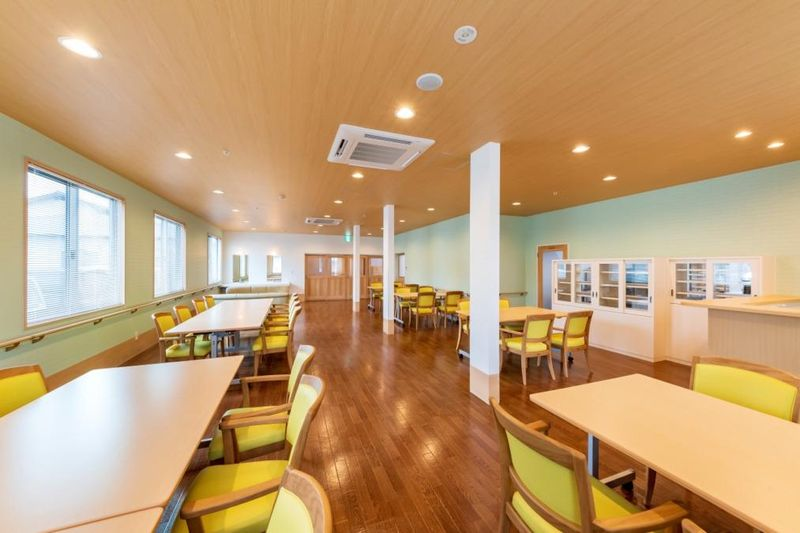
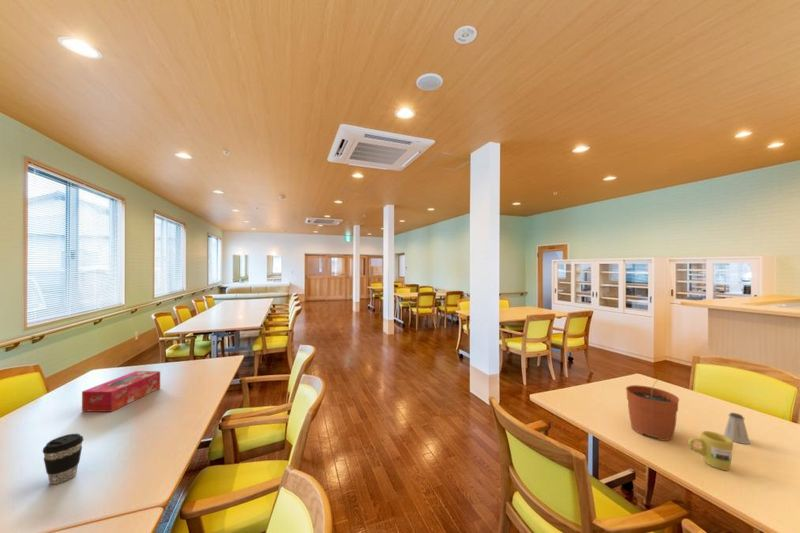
+ plant pot (651, 402)
+ saltshaker (736, 426)
+ coffee cup (63, 458)
+ tissue box (124, 389)
+ mug (709, 449)
